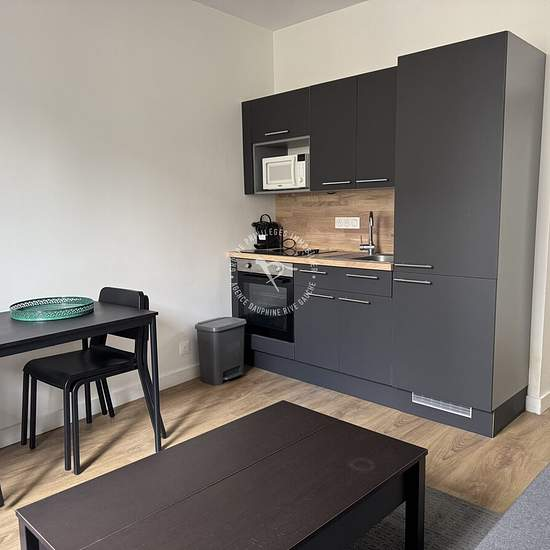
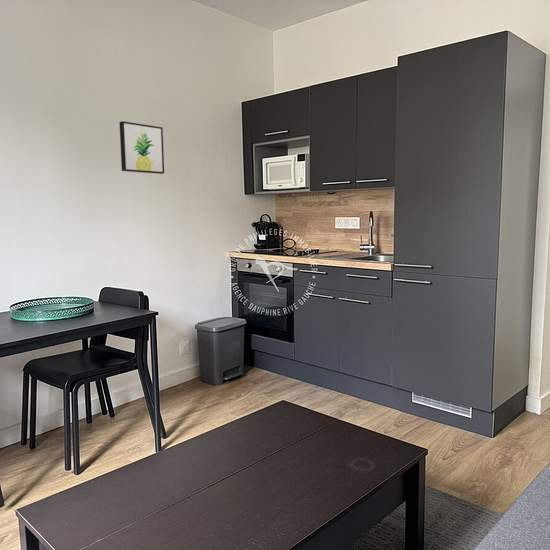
+ wall art (142, 148)
